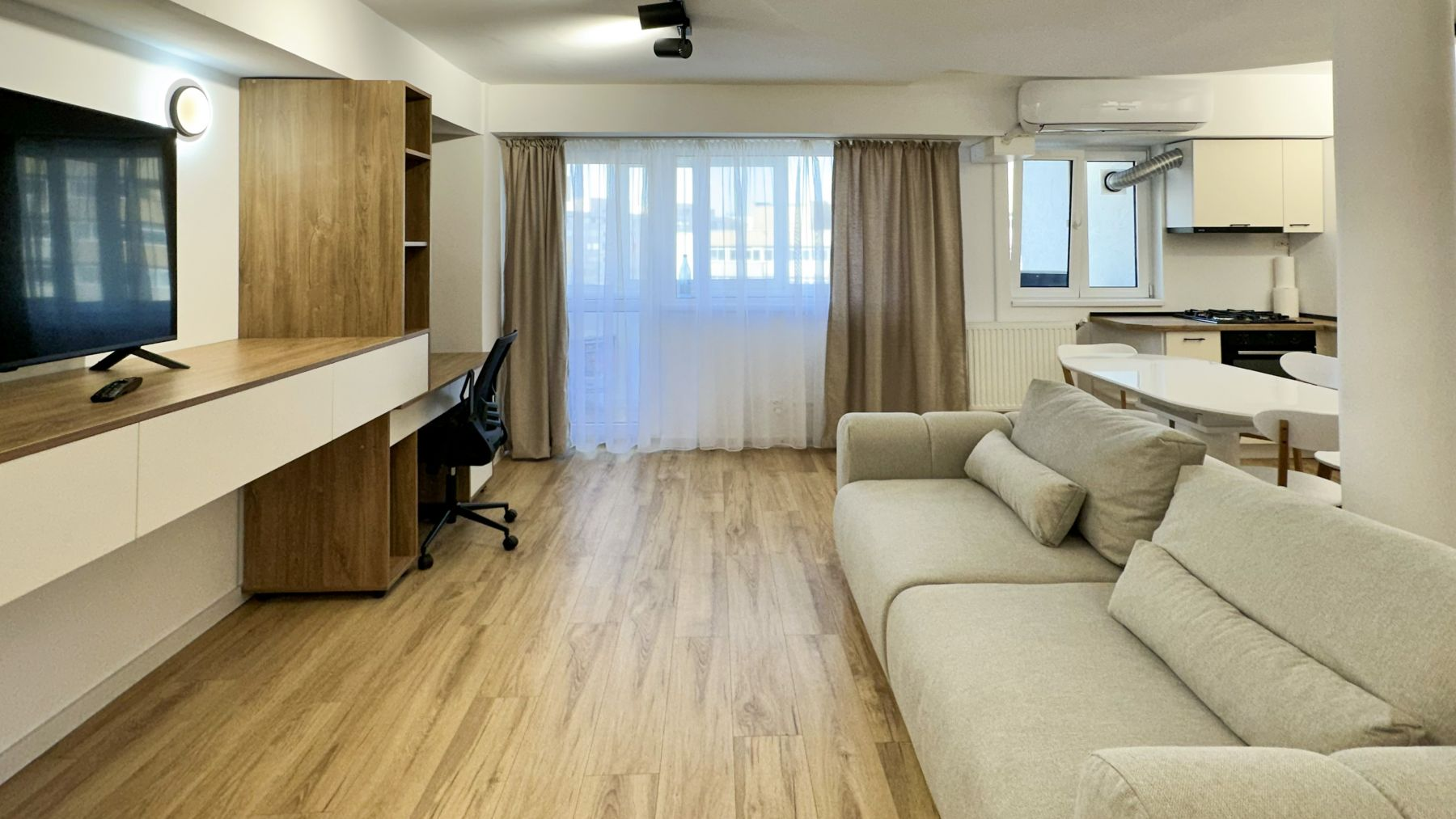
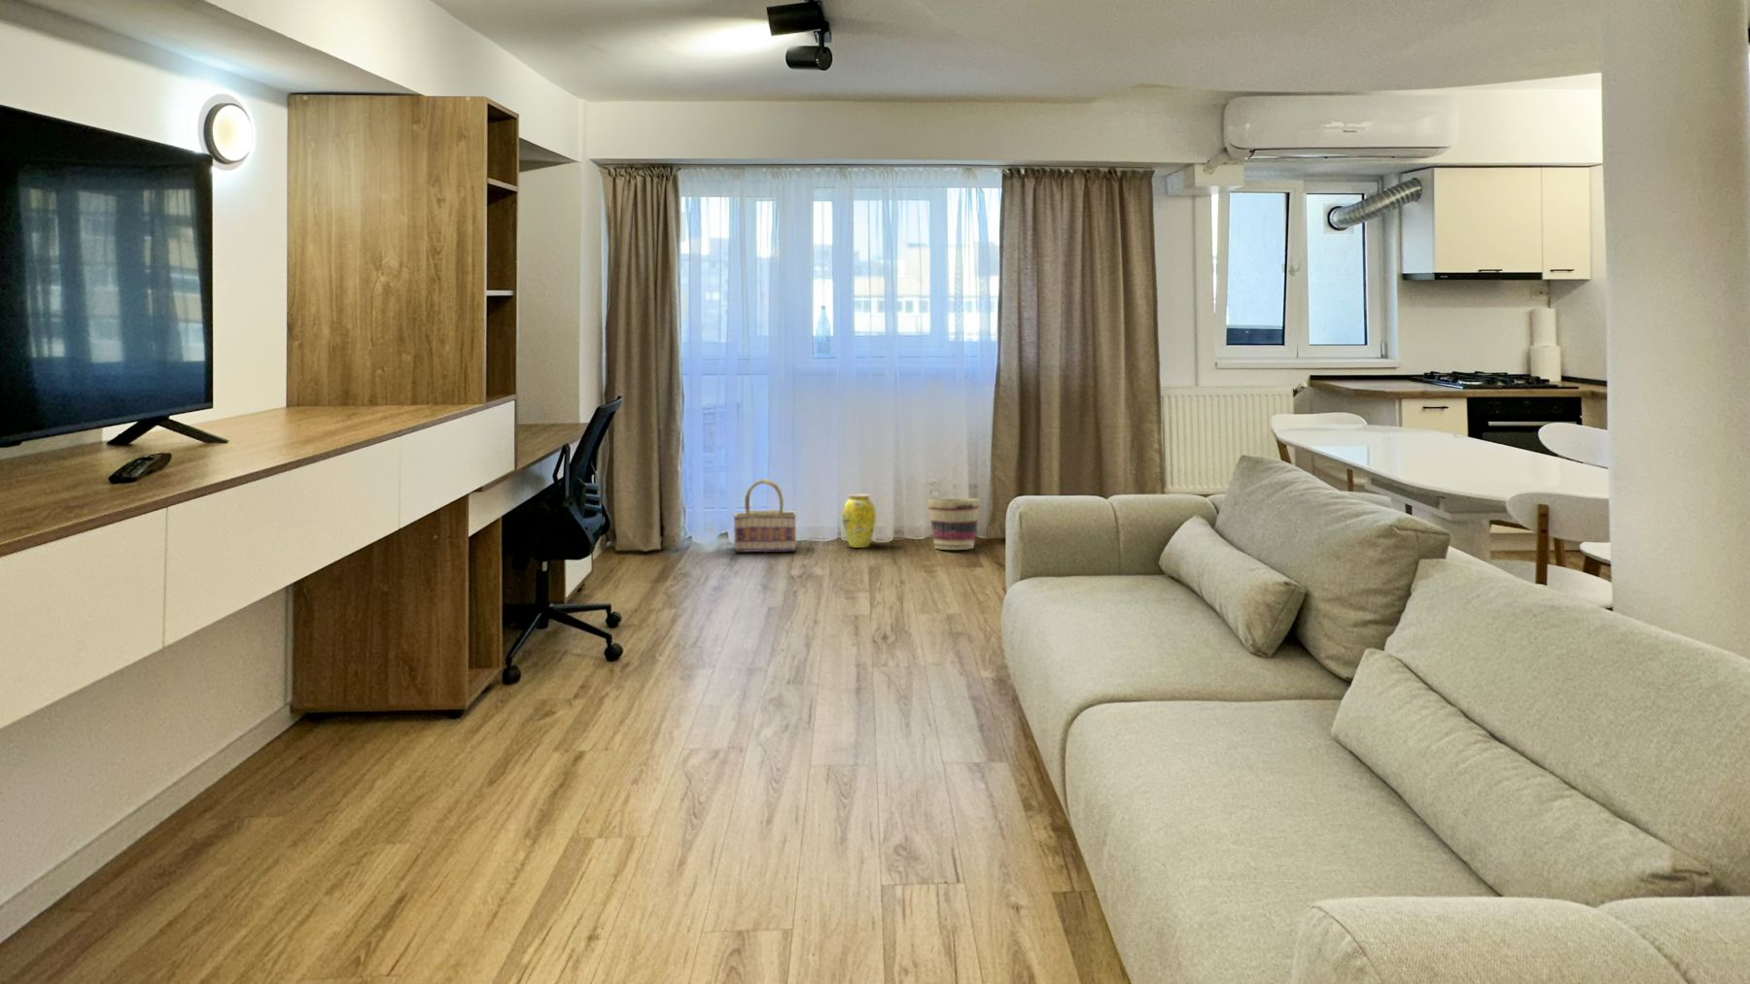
+ basket (954, 524)
+ basket (766, 514)
+ vase (858, 520)
